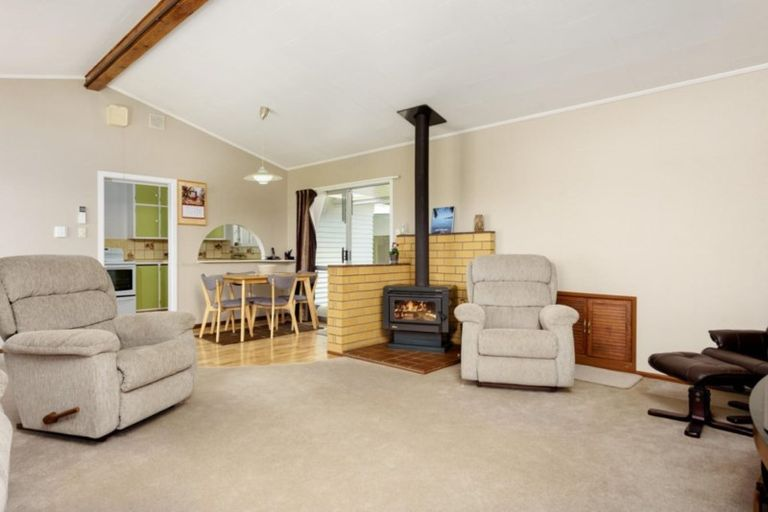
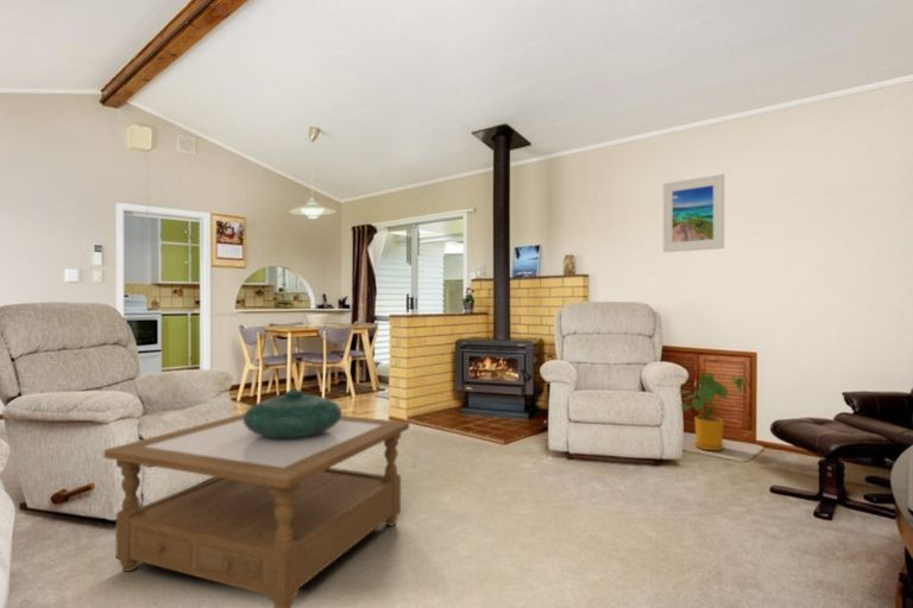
+ house plant (707, 410)
+ coffee table (272, 489)
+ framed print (692, 214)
+ decorative bowl (294, 411)
